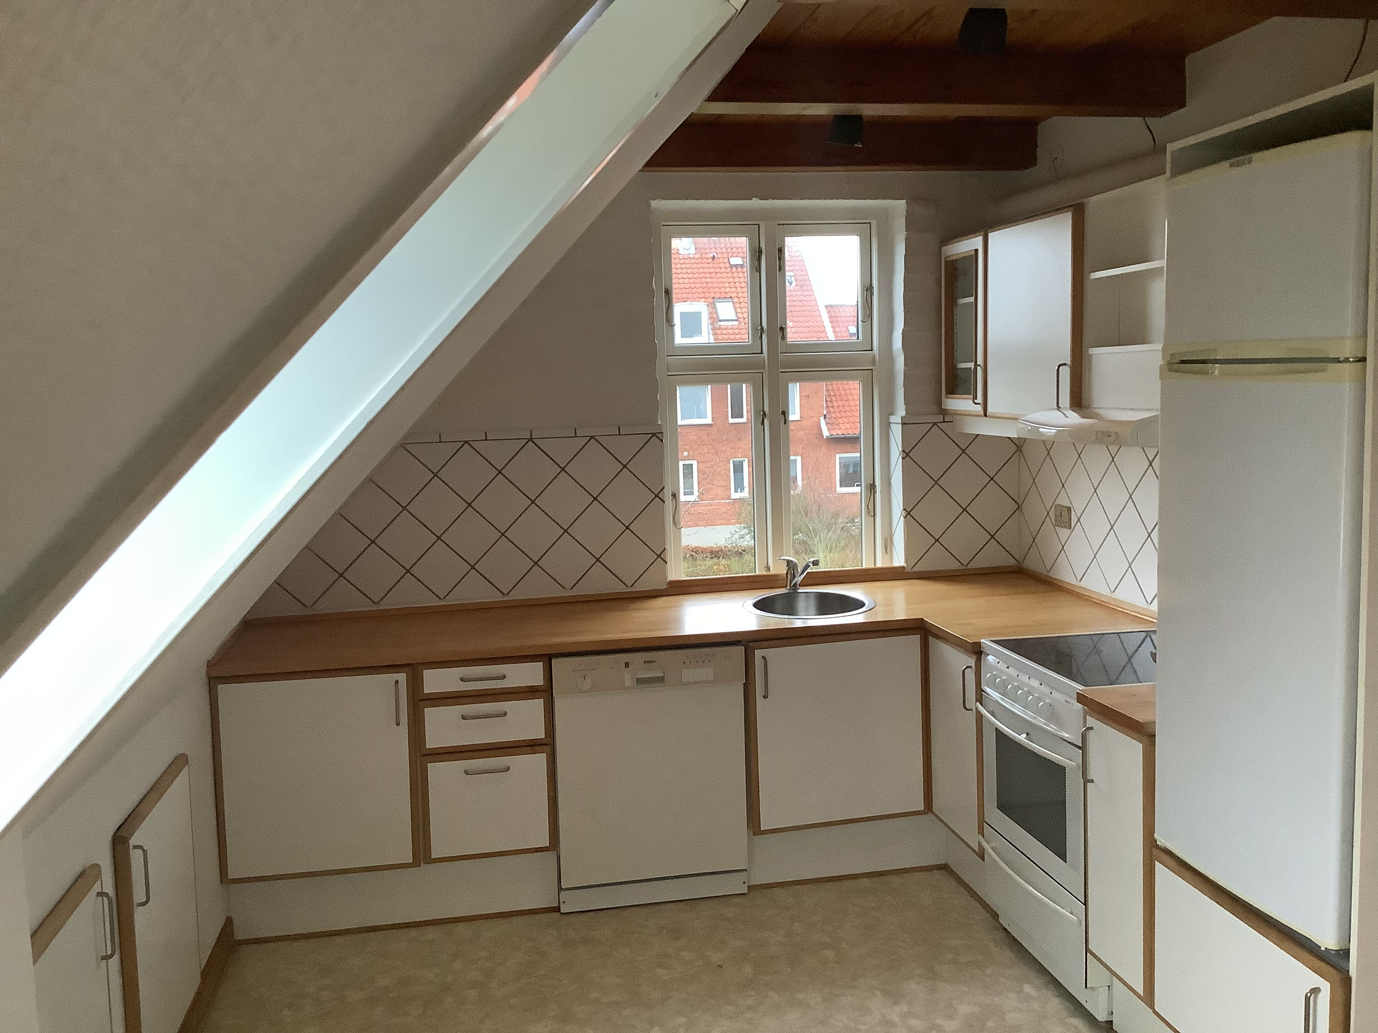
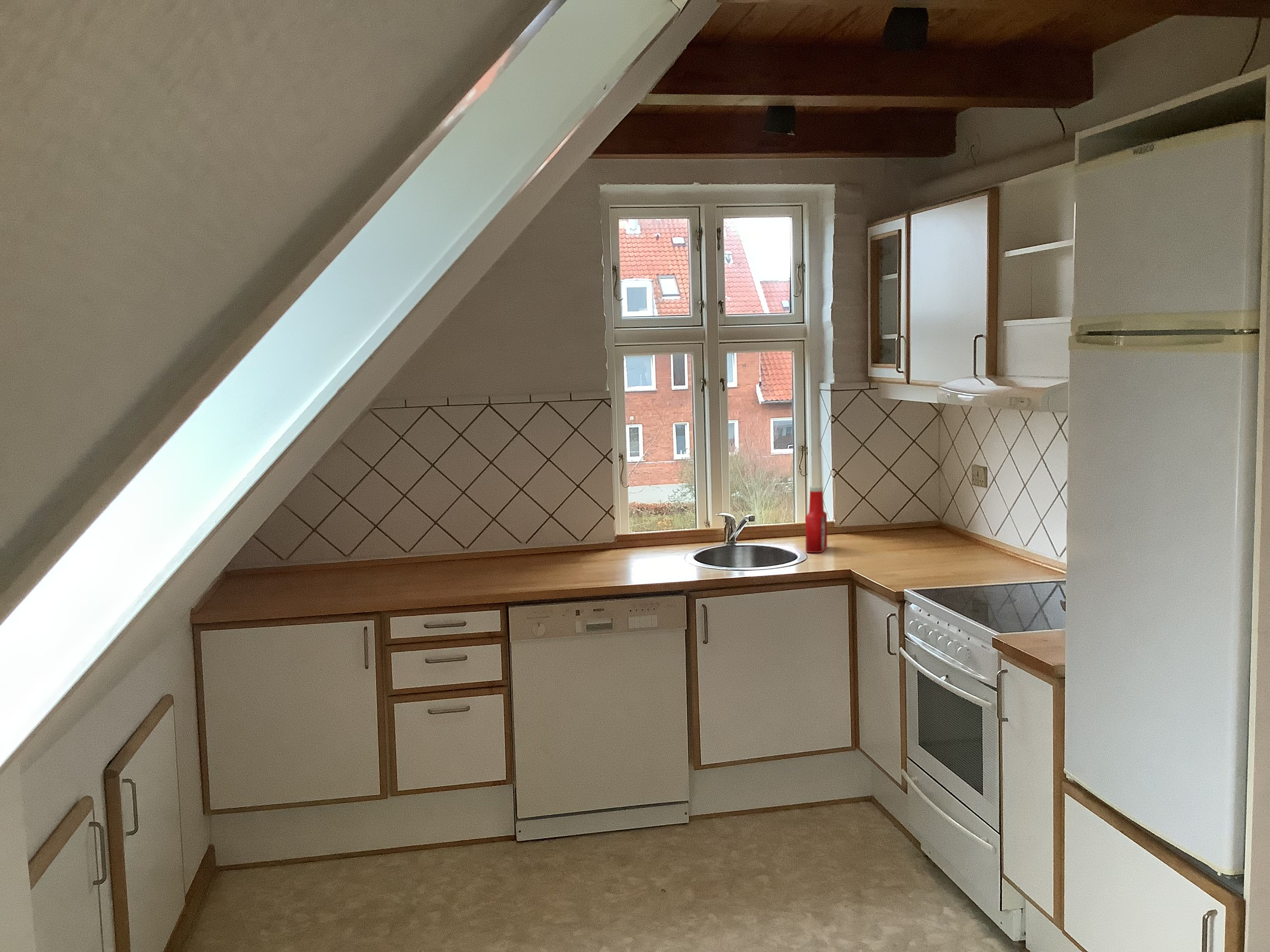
+ soap bottle (816, 518)
